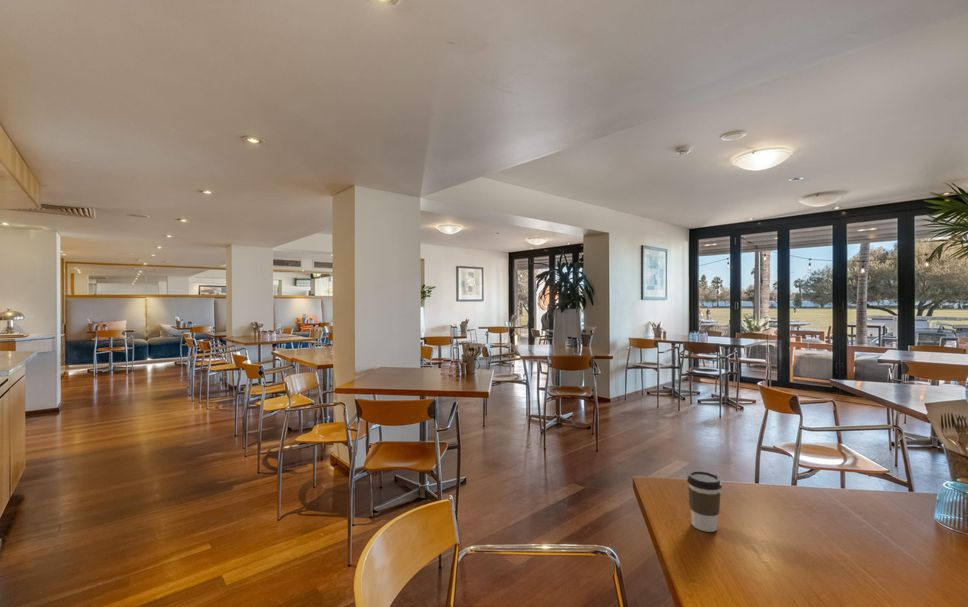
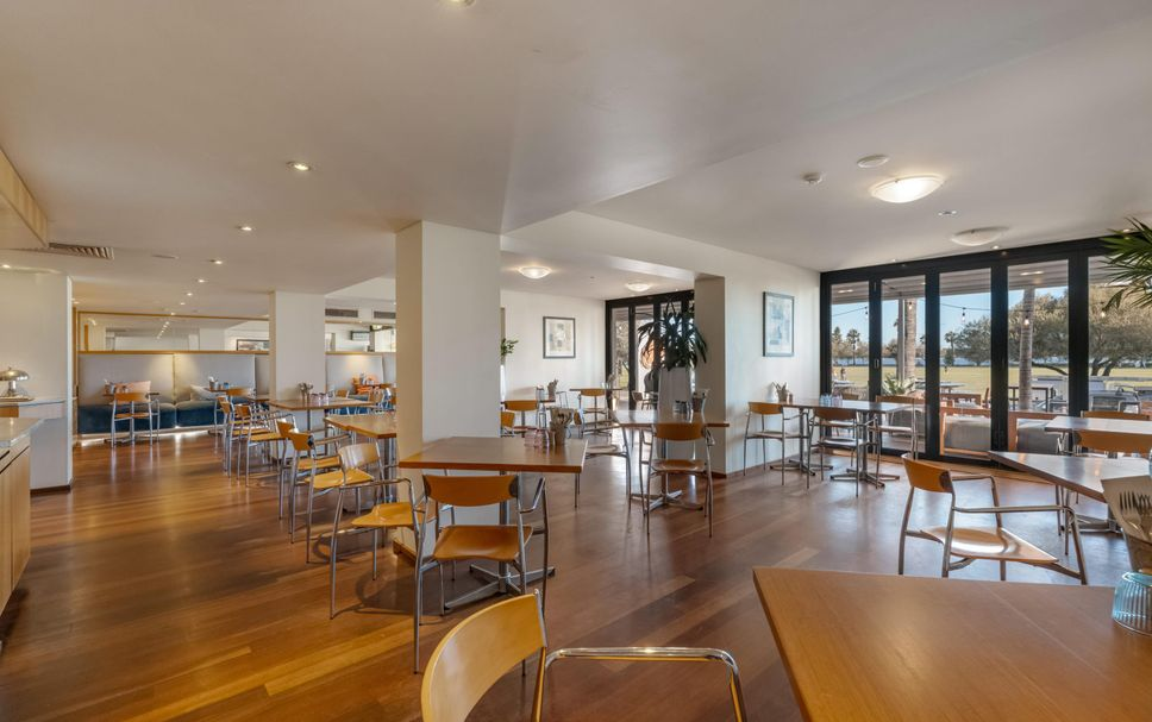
- coffee cup (704, 501)
